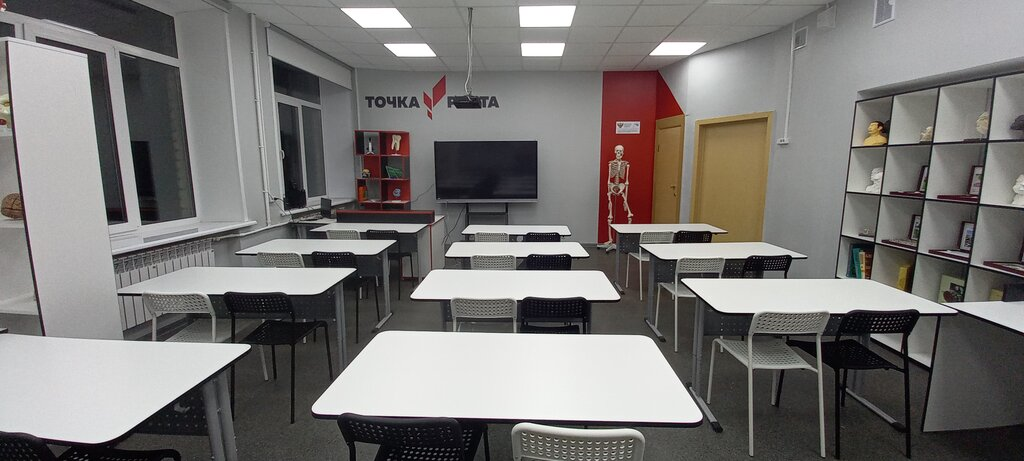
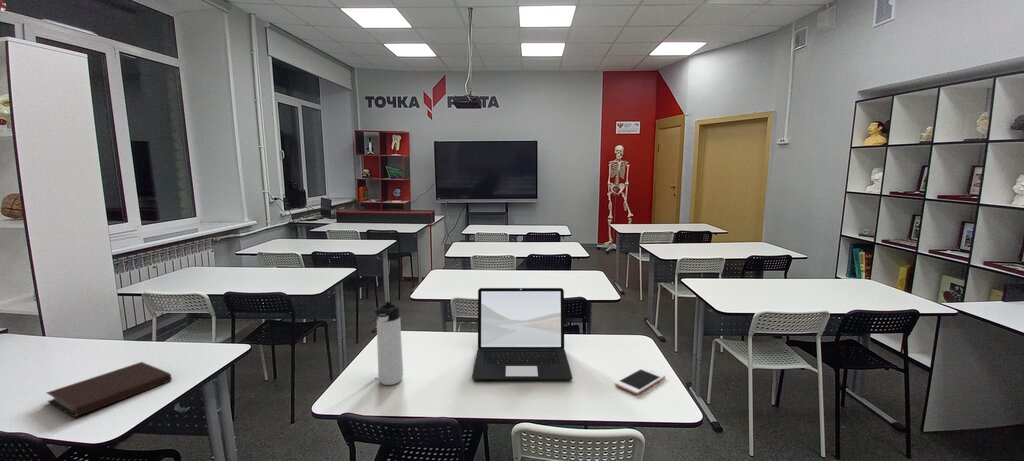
+ notebook (111, 386)
+ laptop (521, 330)
+ cell phone (640, 379)
+ thermos bottle (387, 344)
